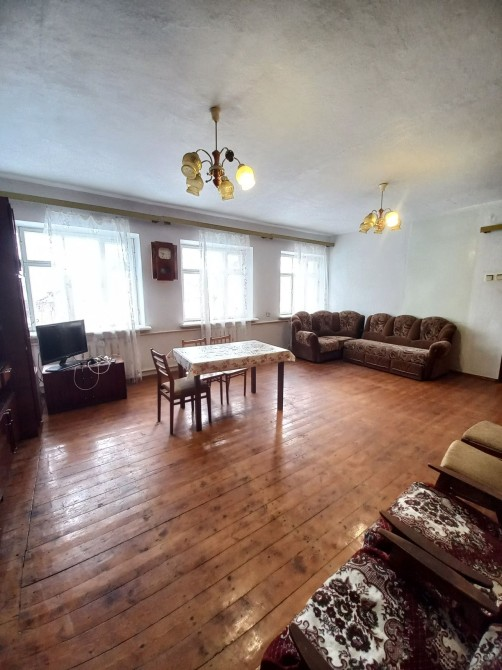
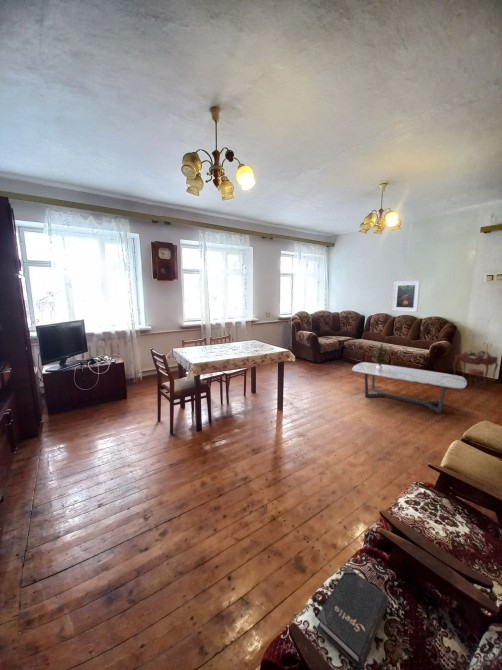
+ coffee table (406, 380)
+ side table (473, 359)
+ hardback book (353, 612)
+ potted plant (380, 356)
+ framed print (405, 296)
